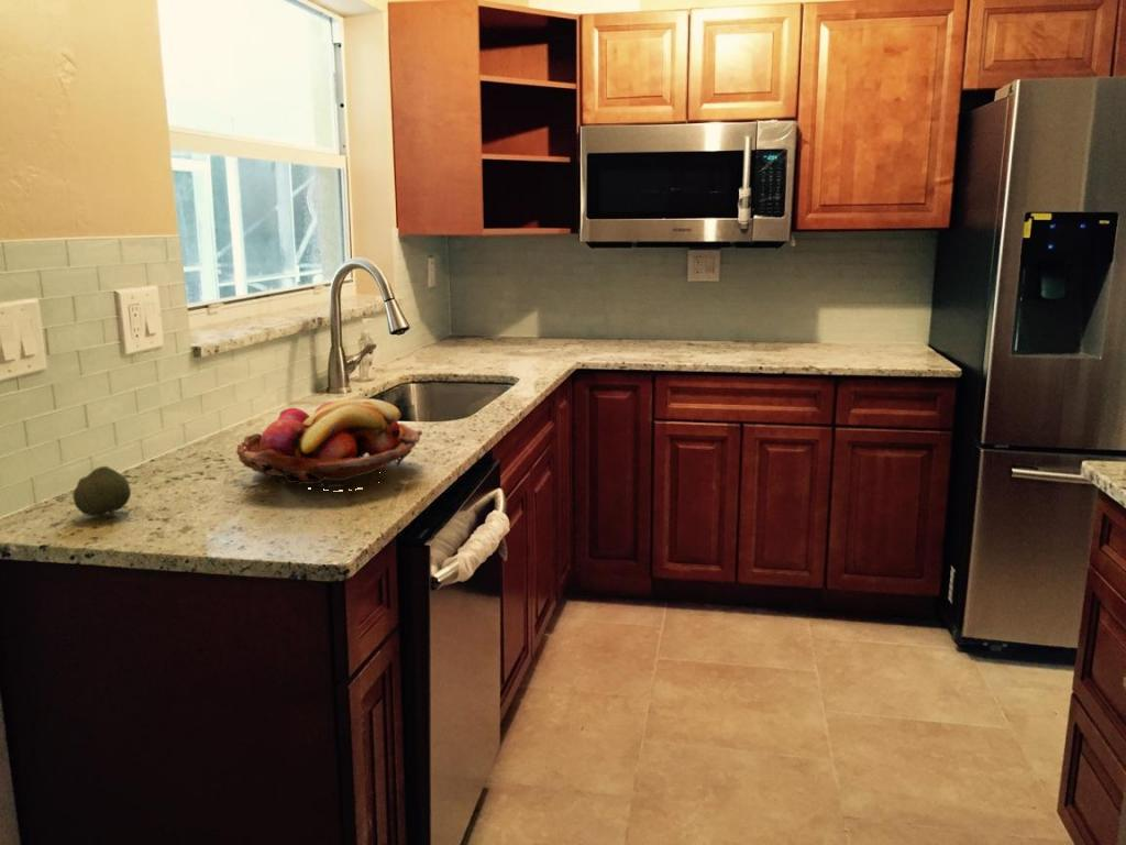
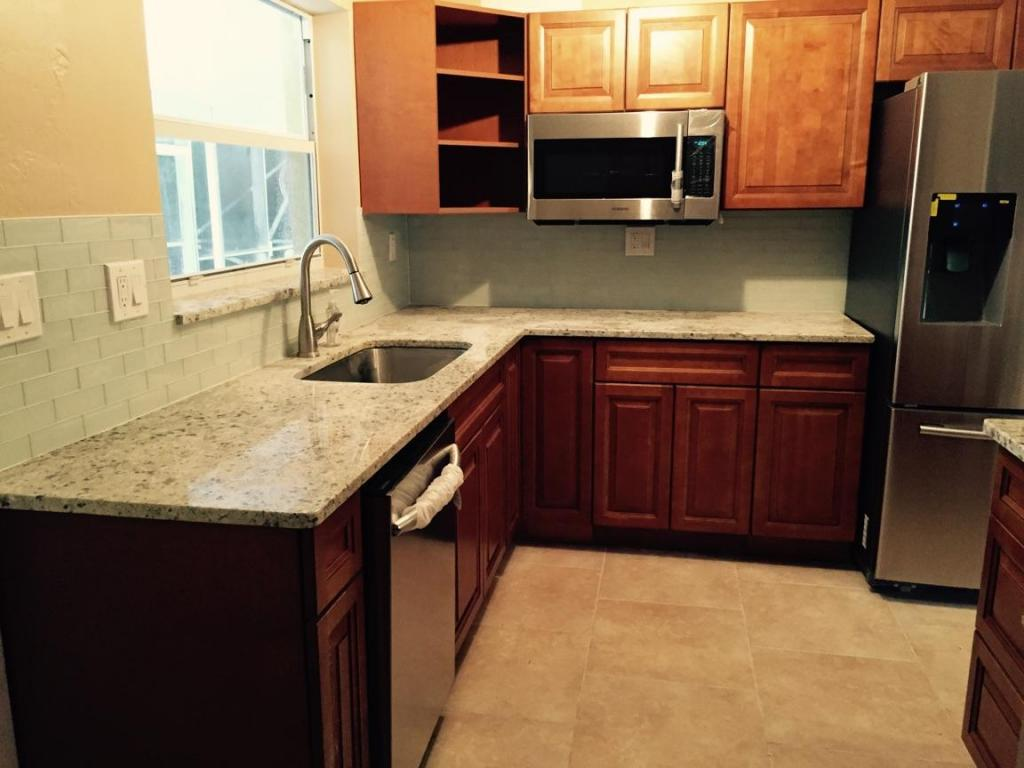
- fruit basket (330, 438)
- fruit (102, 491)
